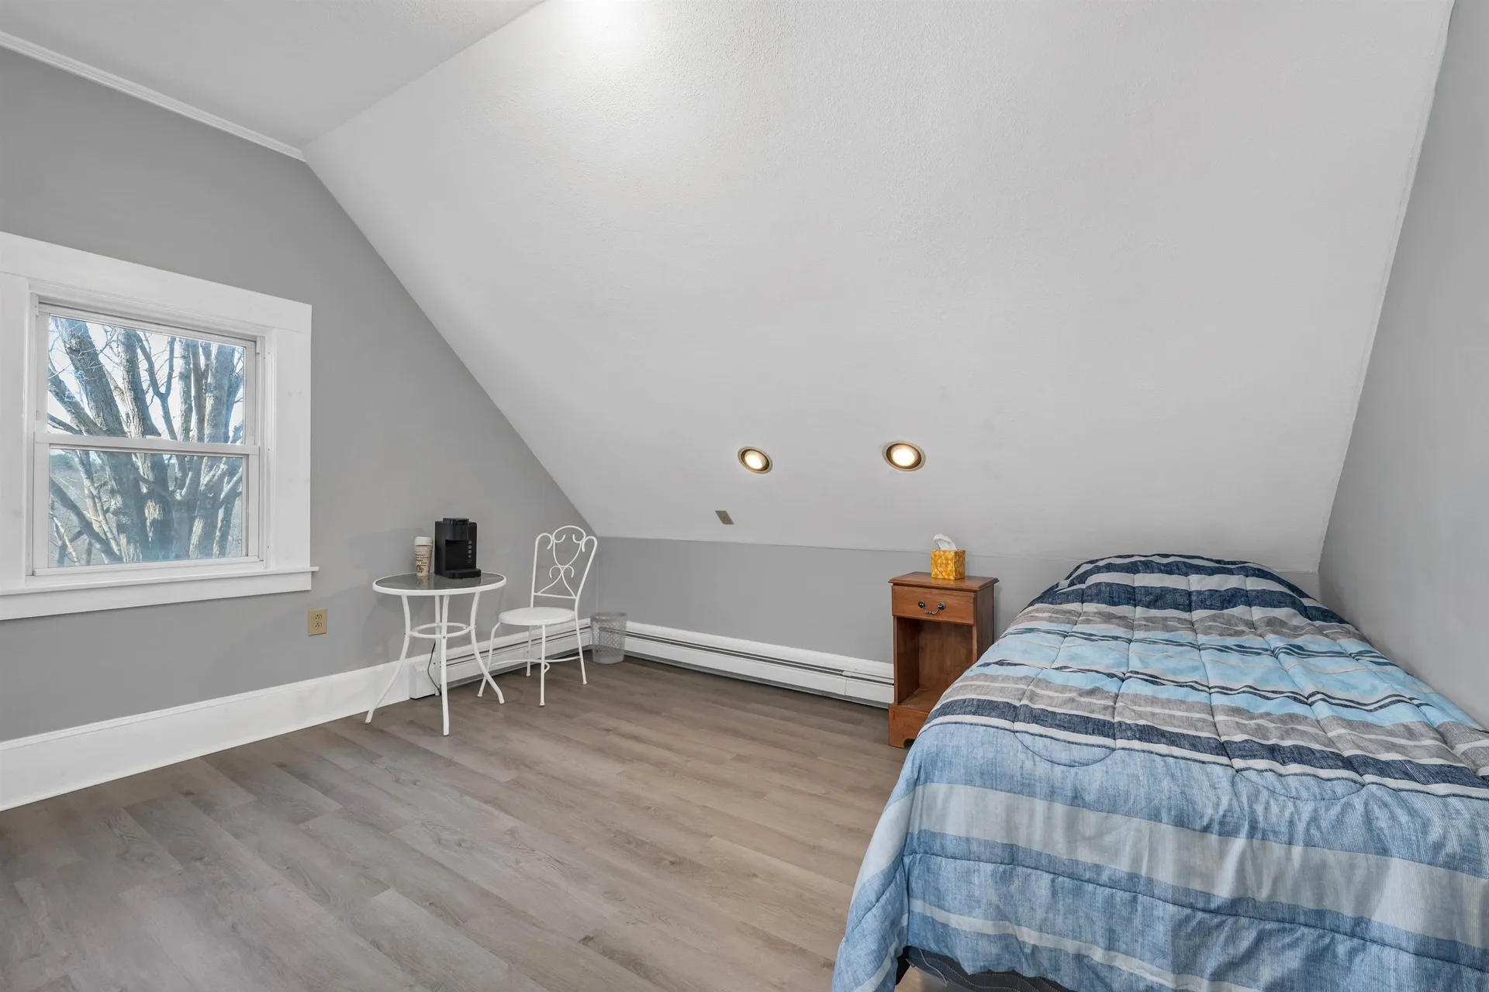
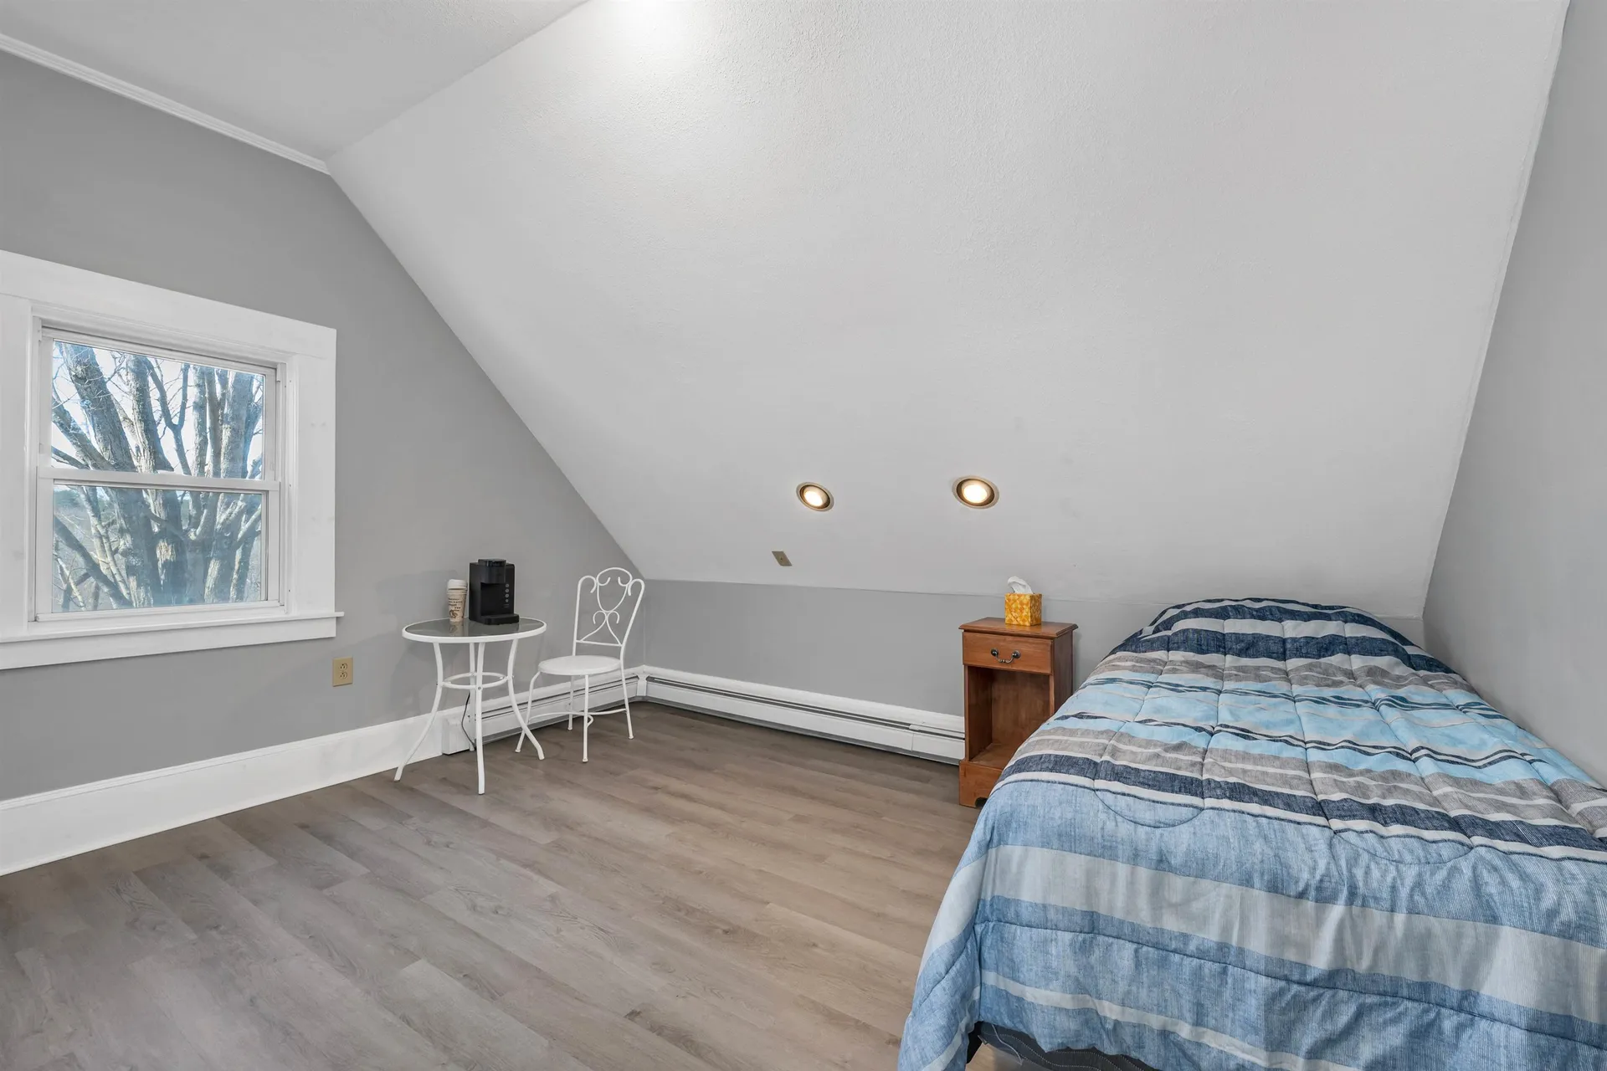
- wastebasket (608, 637)
